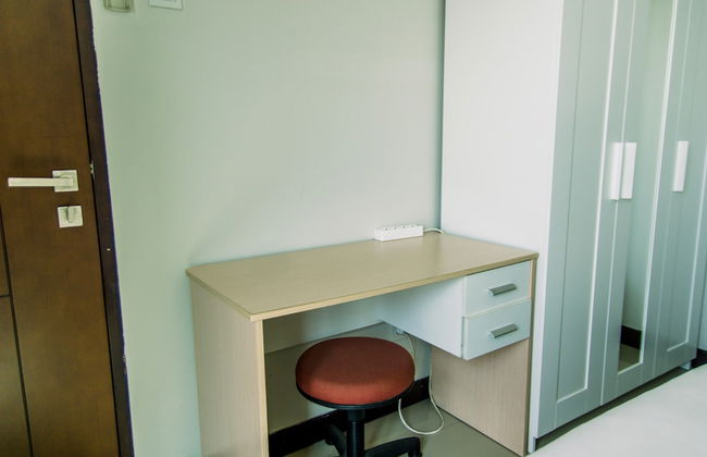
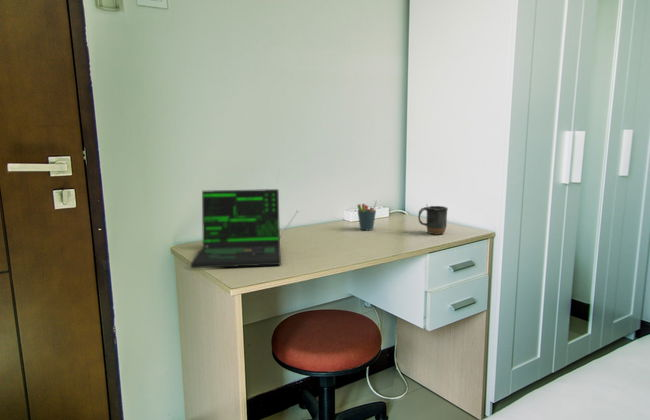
+ laptop (249, 224)
+ mug (432, 218)
+ pen holder (366, 214)
